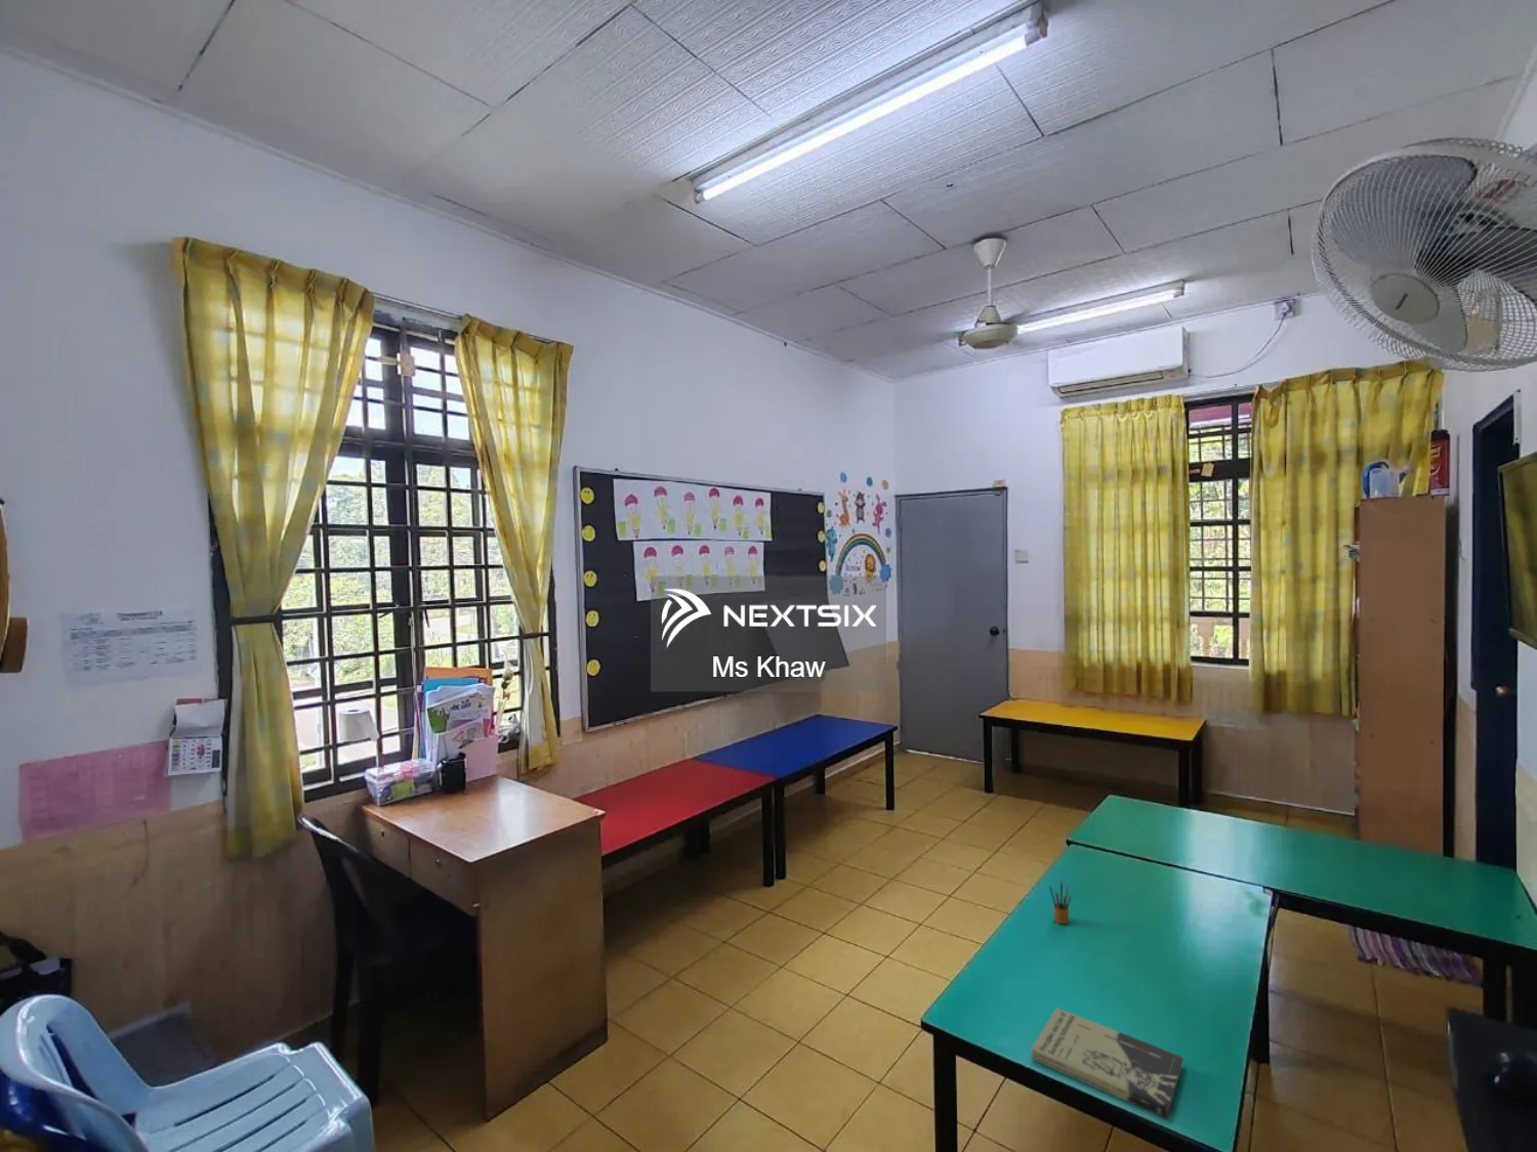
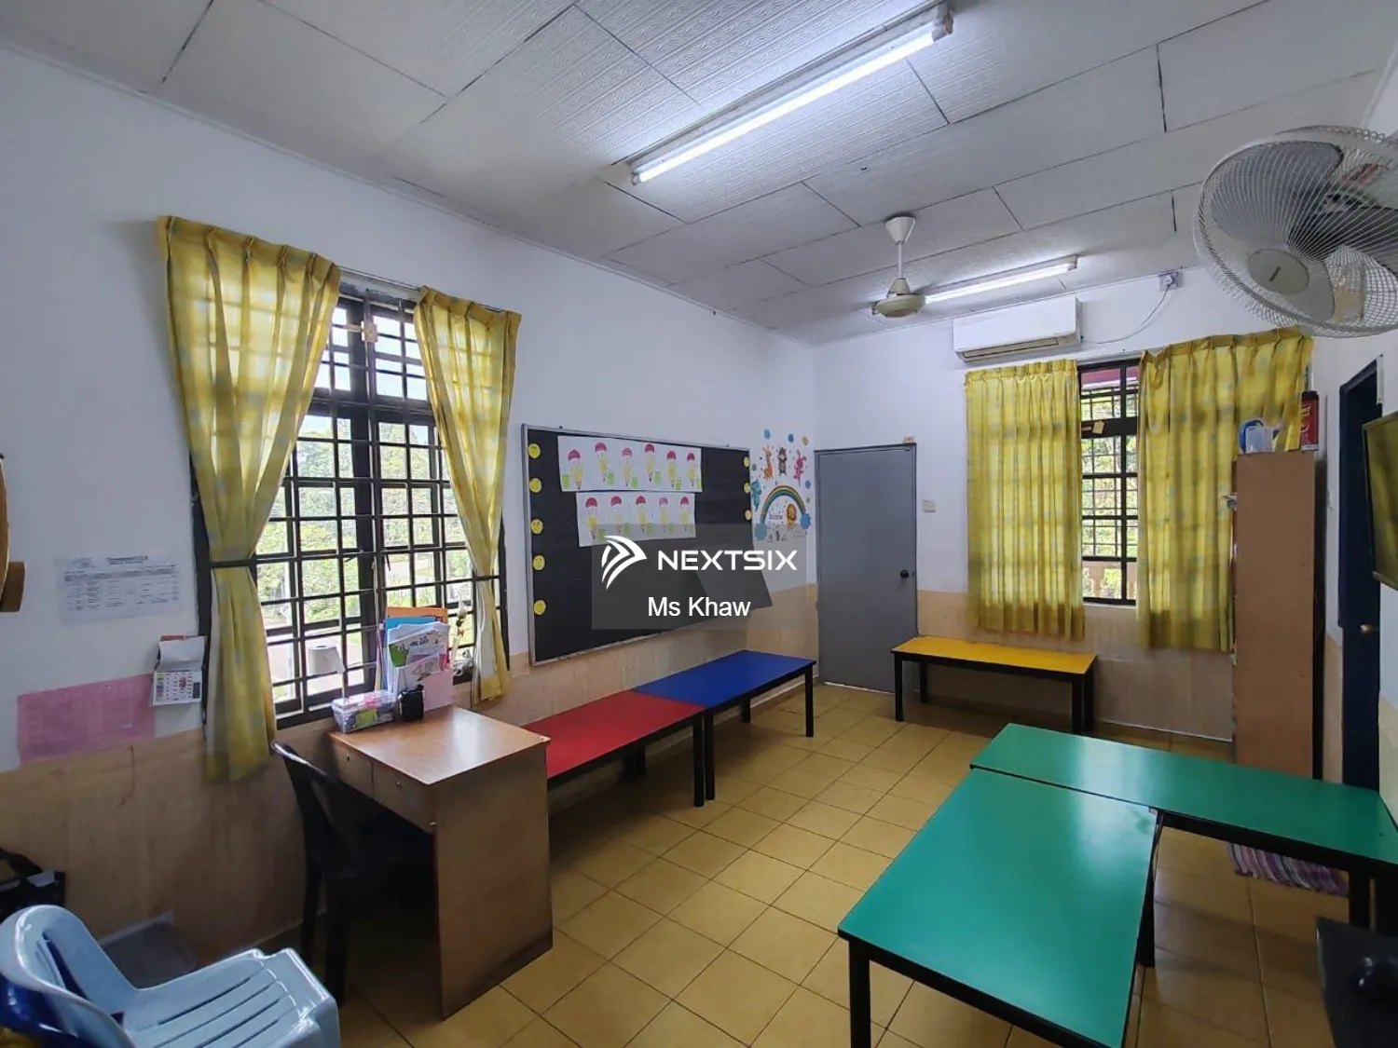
- book (1106, 1058)
- pencil box (1060, 903)
